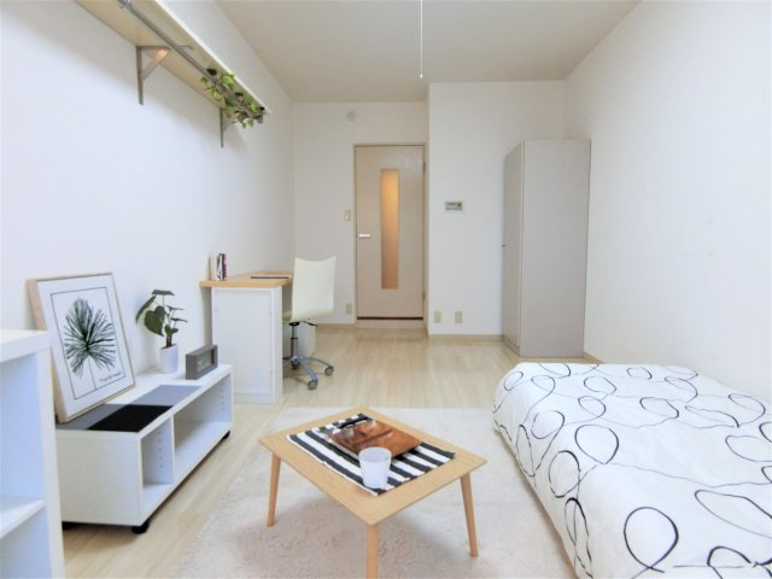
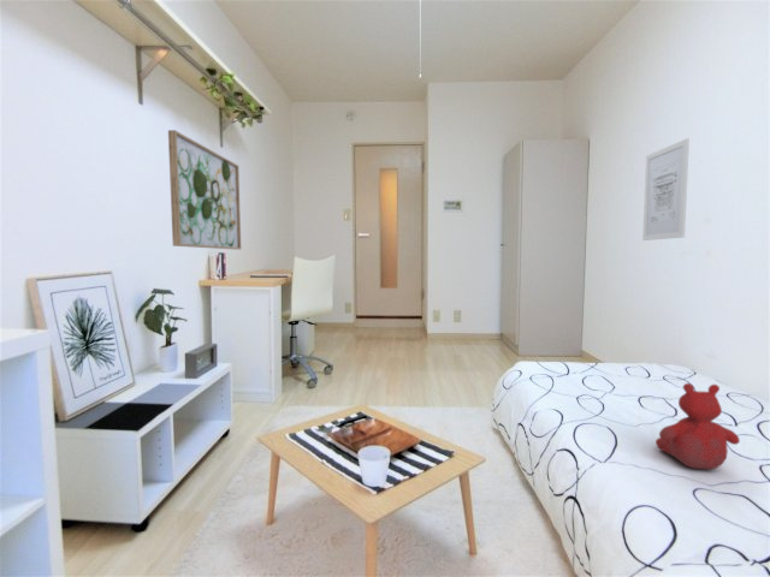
+ wall art (663, 194)
+ wall art (212, 200)
+ stuffed bear (692, 421)
